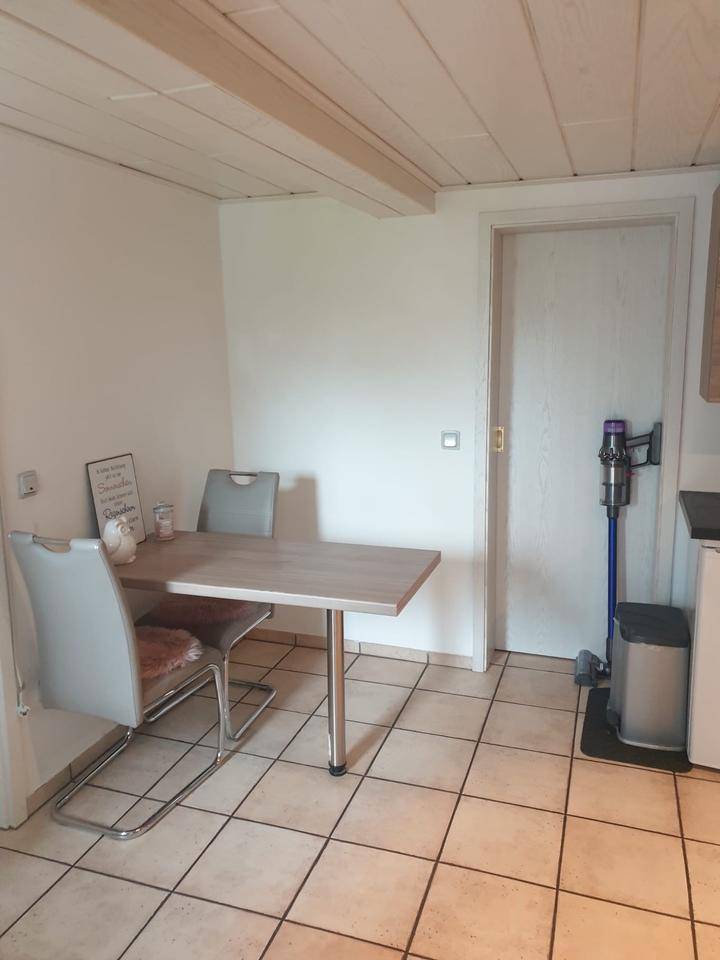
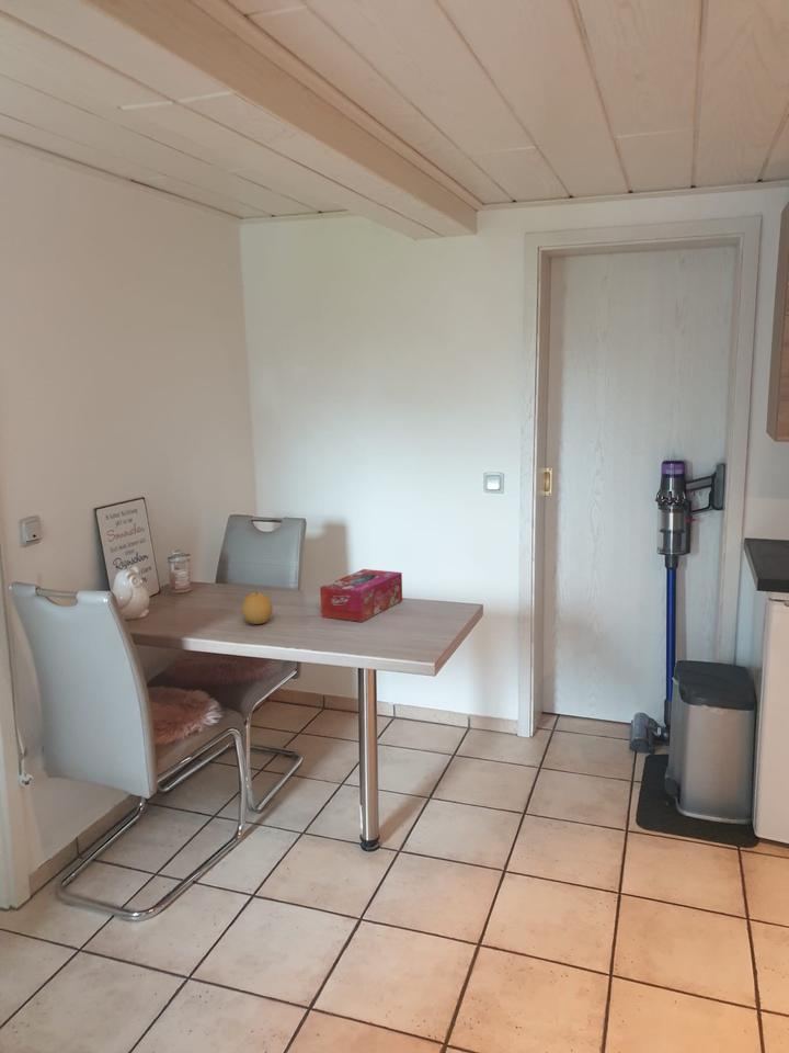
+ fruit (256, 608)
+ tissue box (363, 593)
